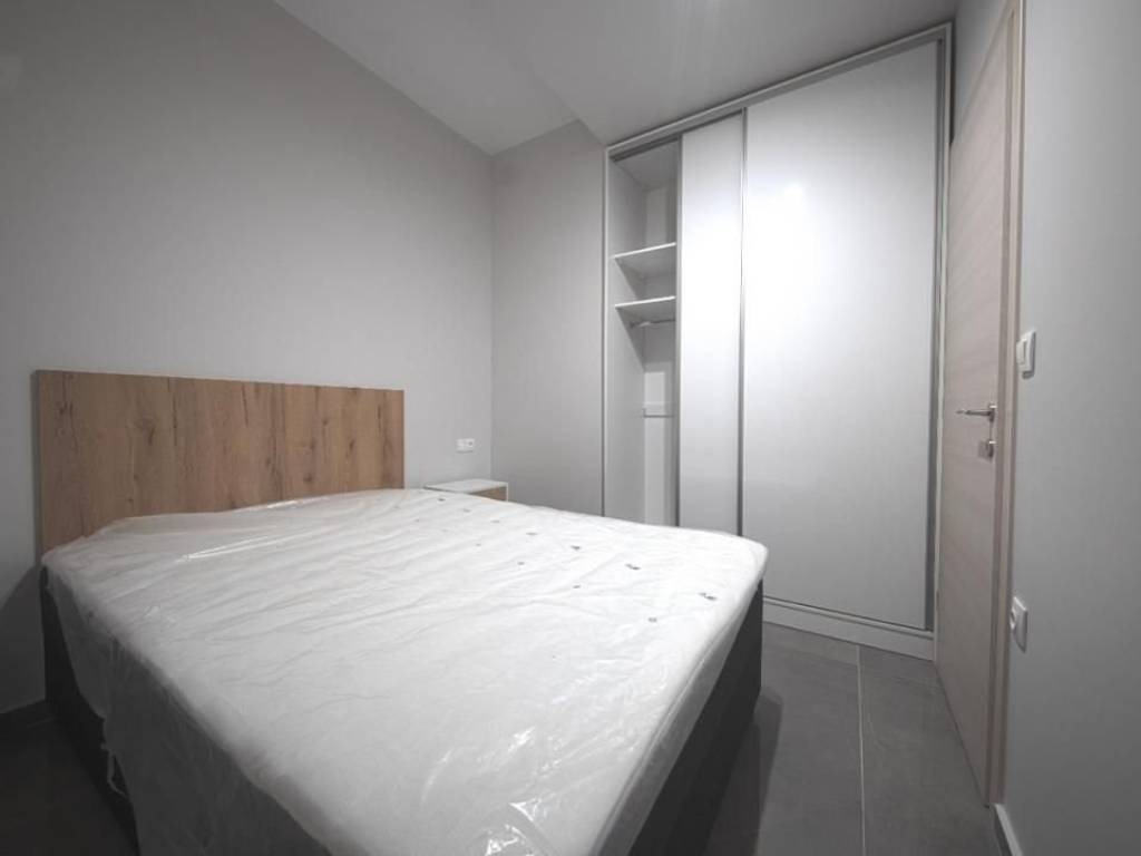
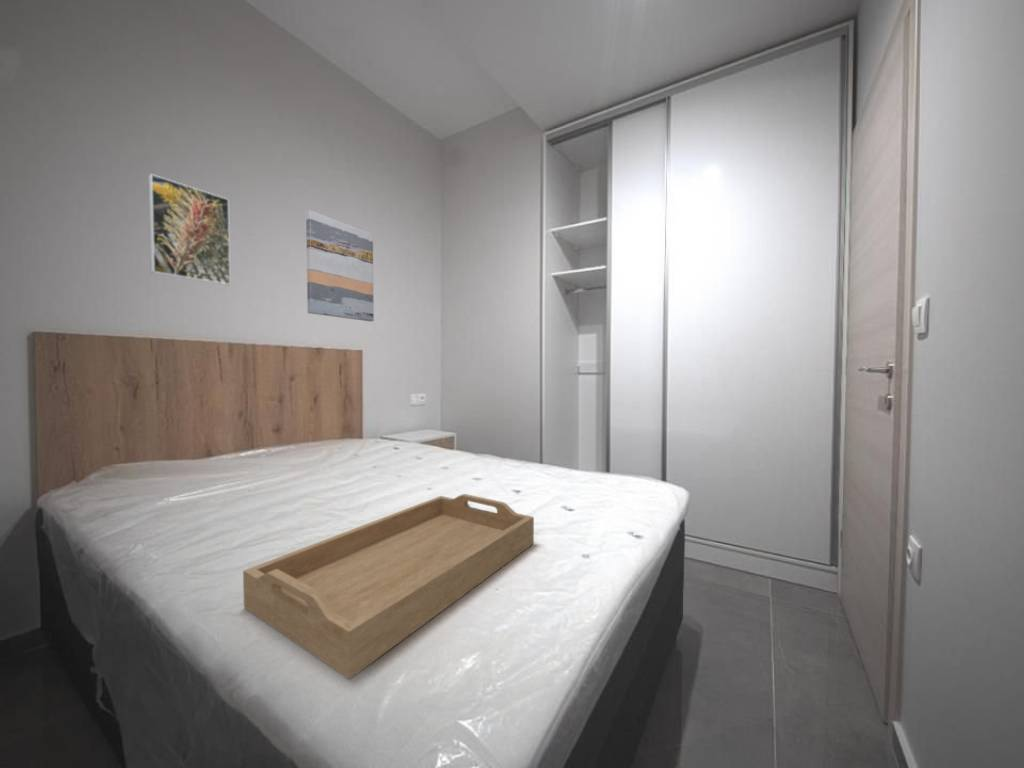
+ wall art (342, 270)
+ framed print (192, 233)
+ serving tray (411, 550)
